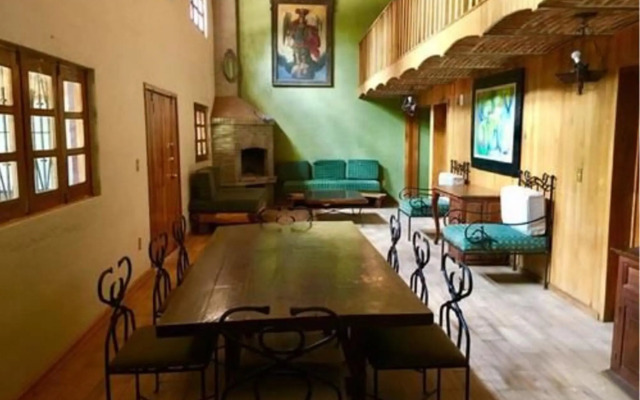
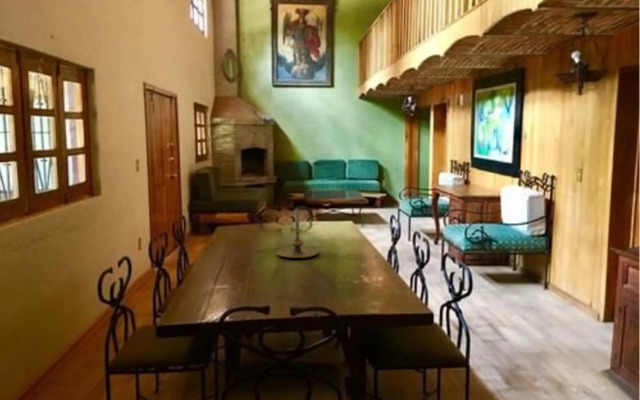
+ candle holder (297, 231)
